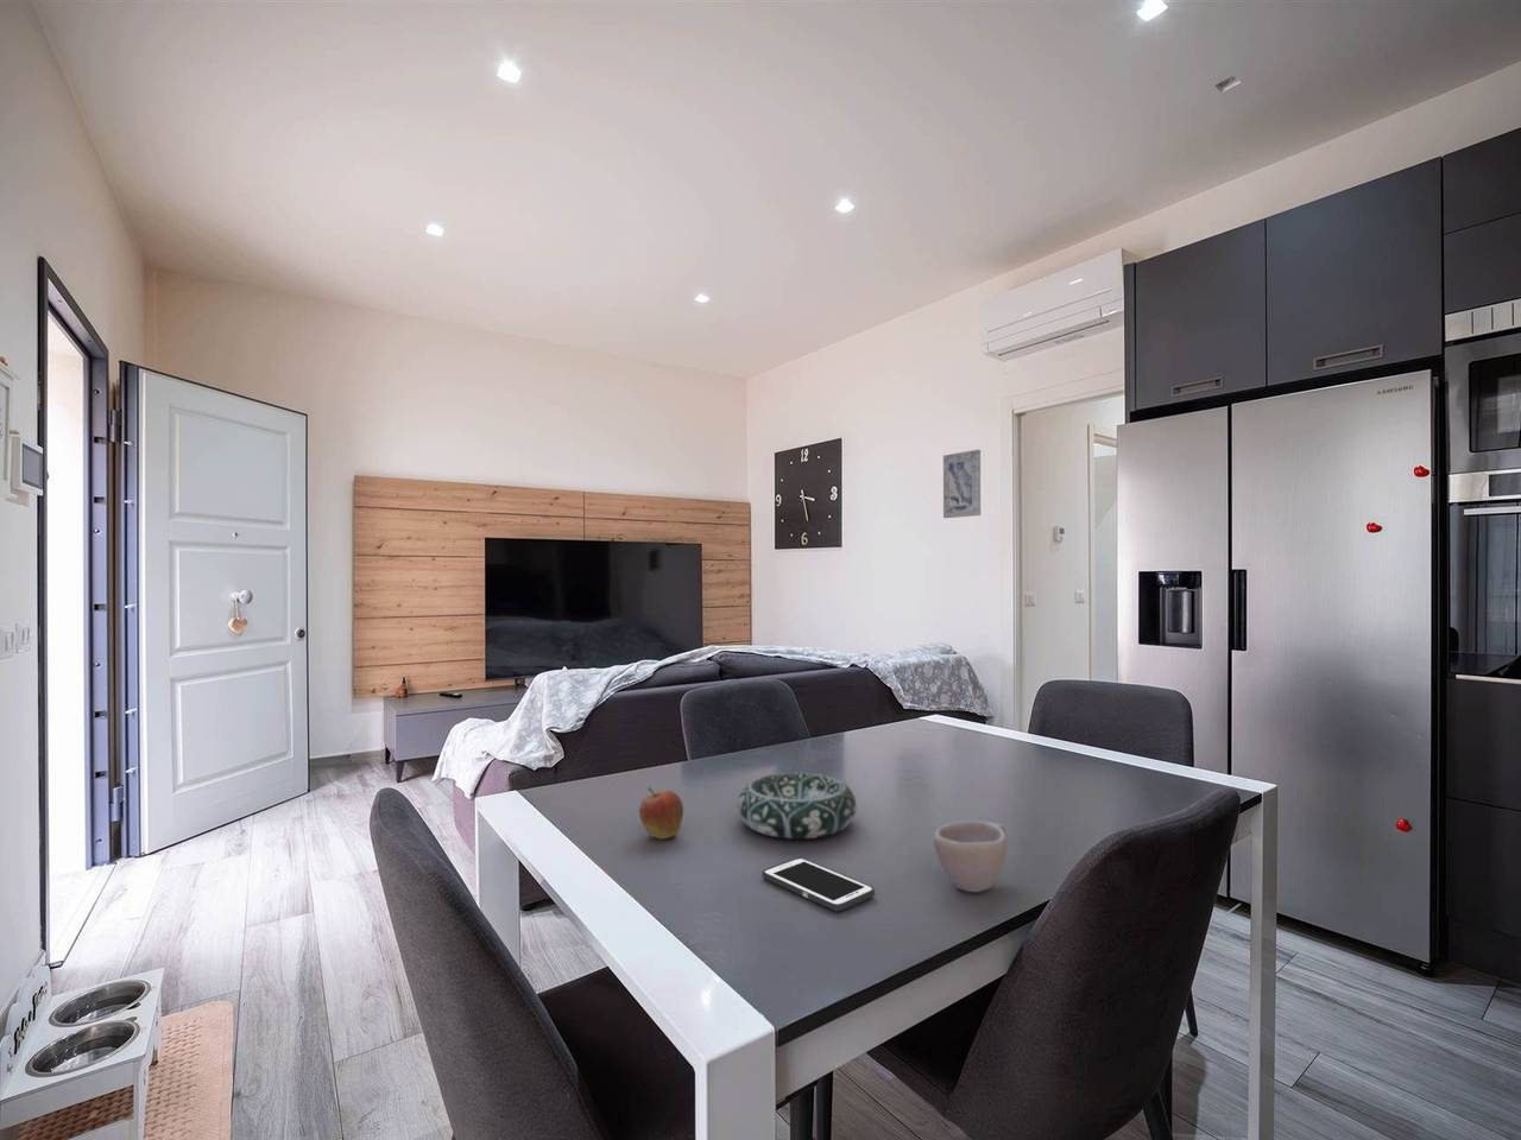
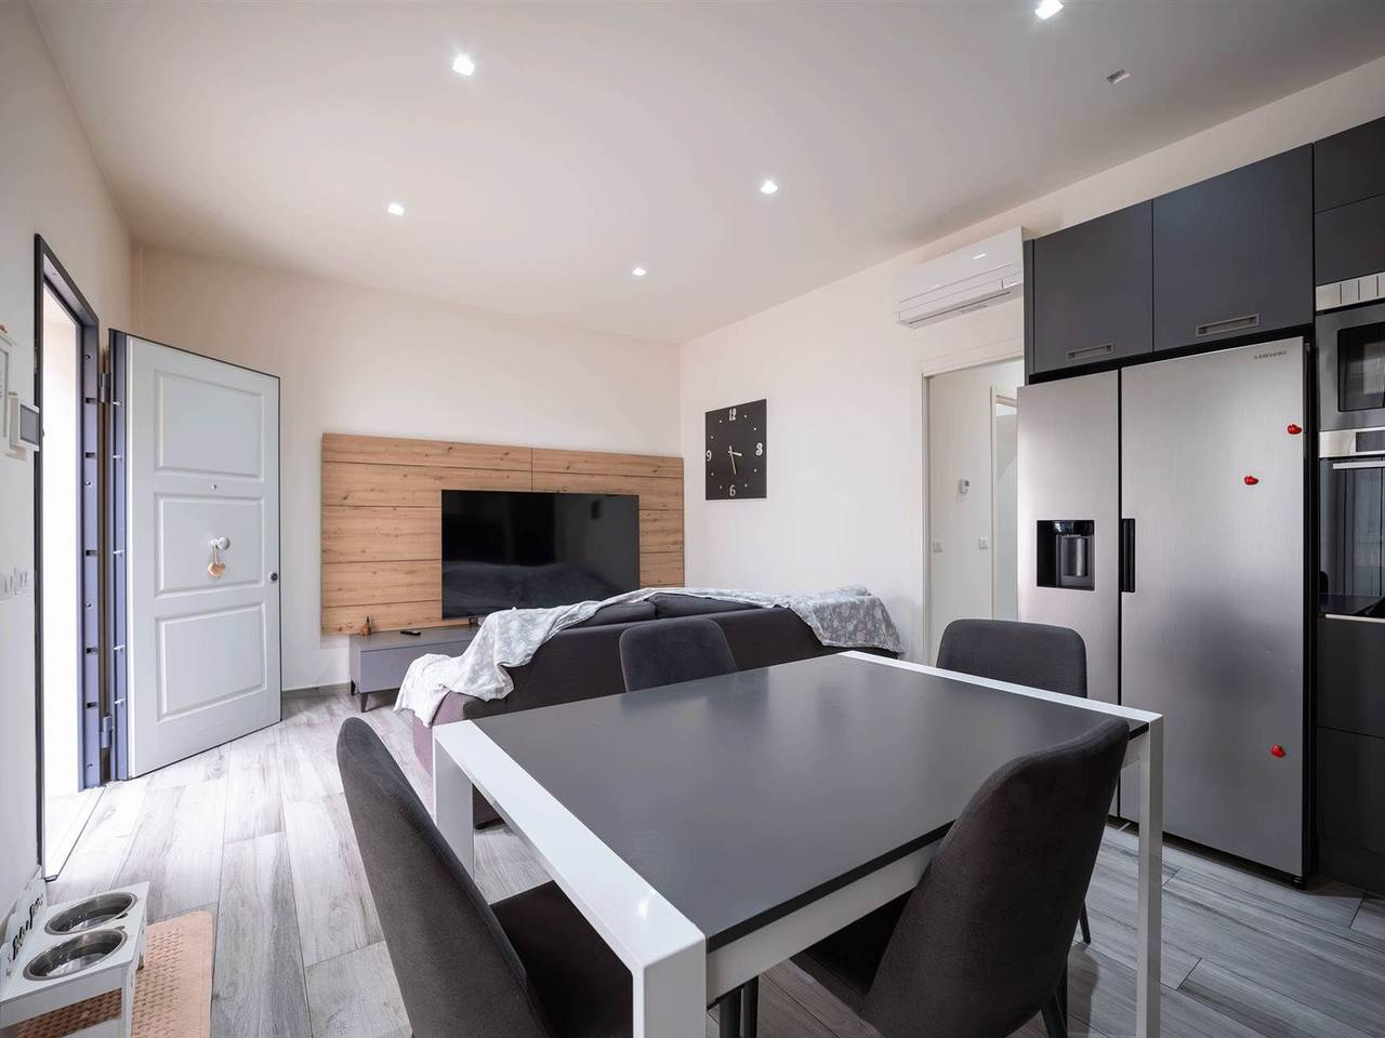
- fruit (661, 811)
- cell phone (817, 883)
- wall art (962, 485)
- cup (976, 855)
- decorative bowl (796, 804)
